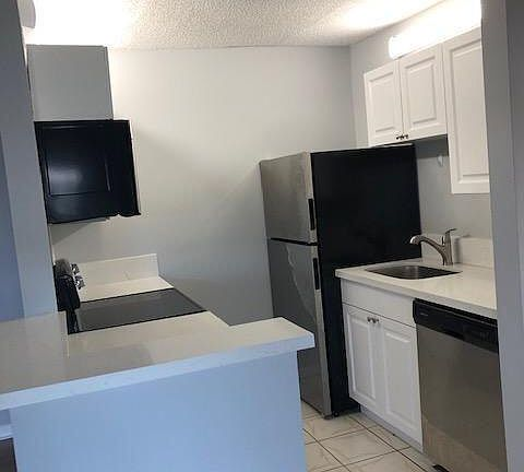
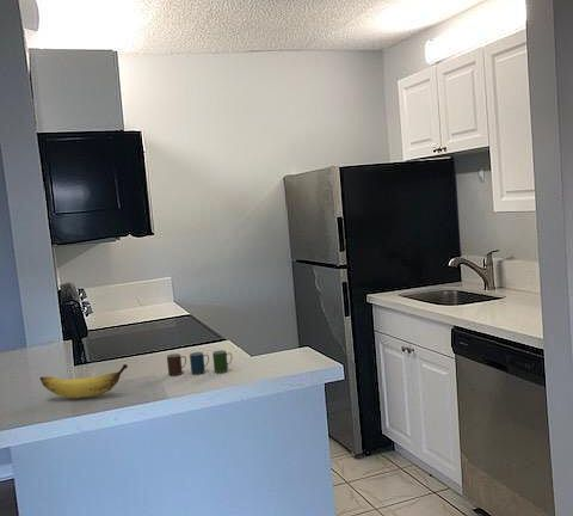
+ banana (84, 381)
+ cup (199, 356)
